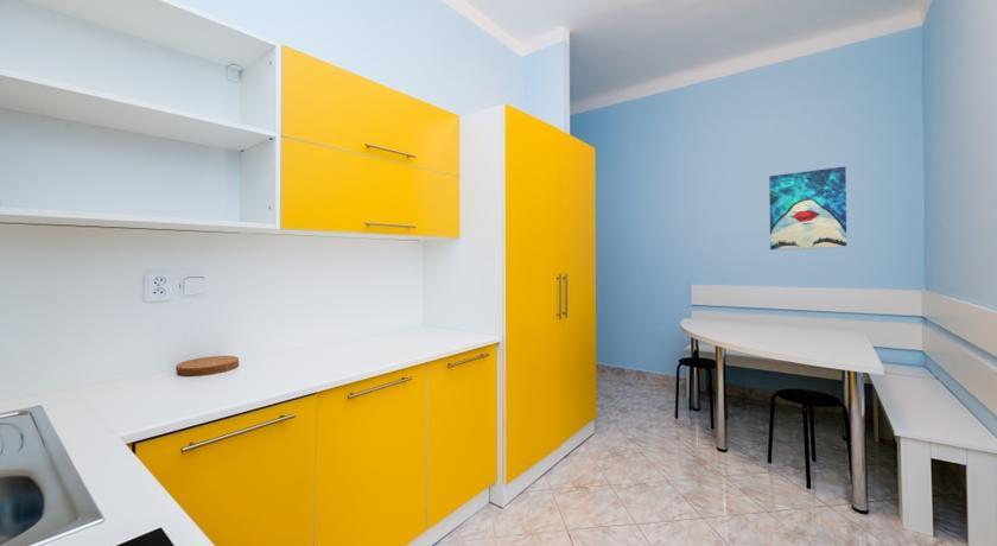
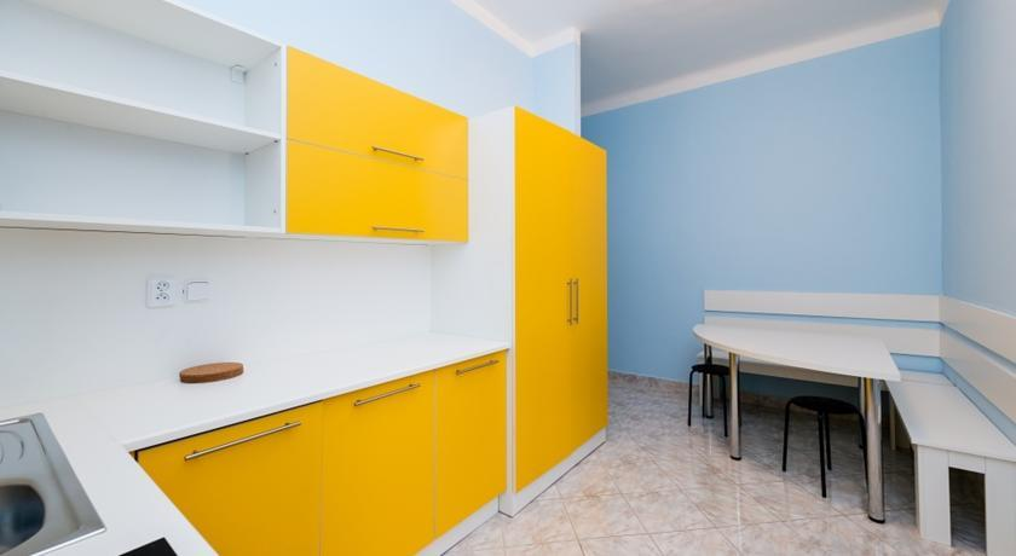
- wall art (806, 210)
